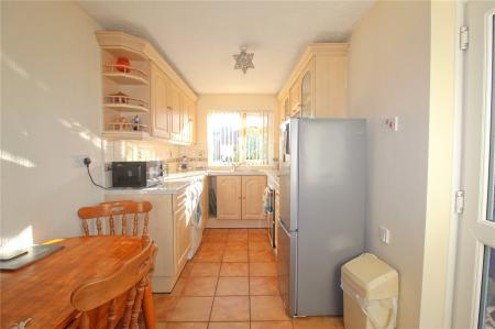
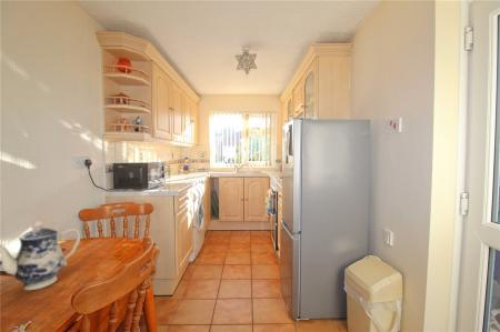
+ teapot (39, 252)
